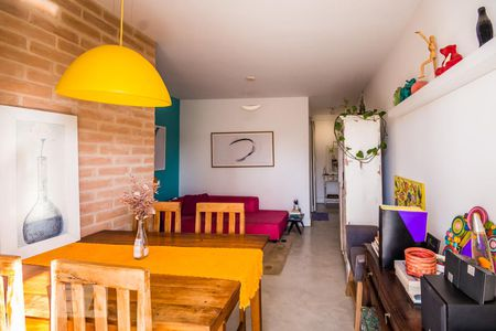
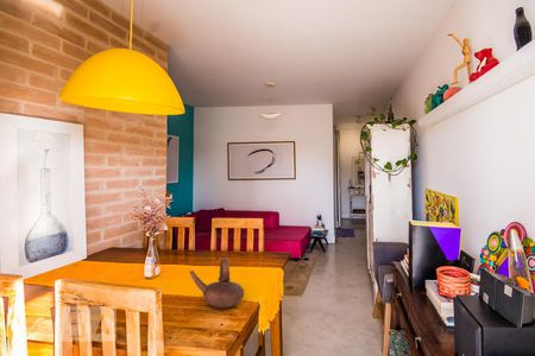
+ teapot (216, 282)
